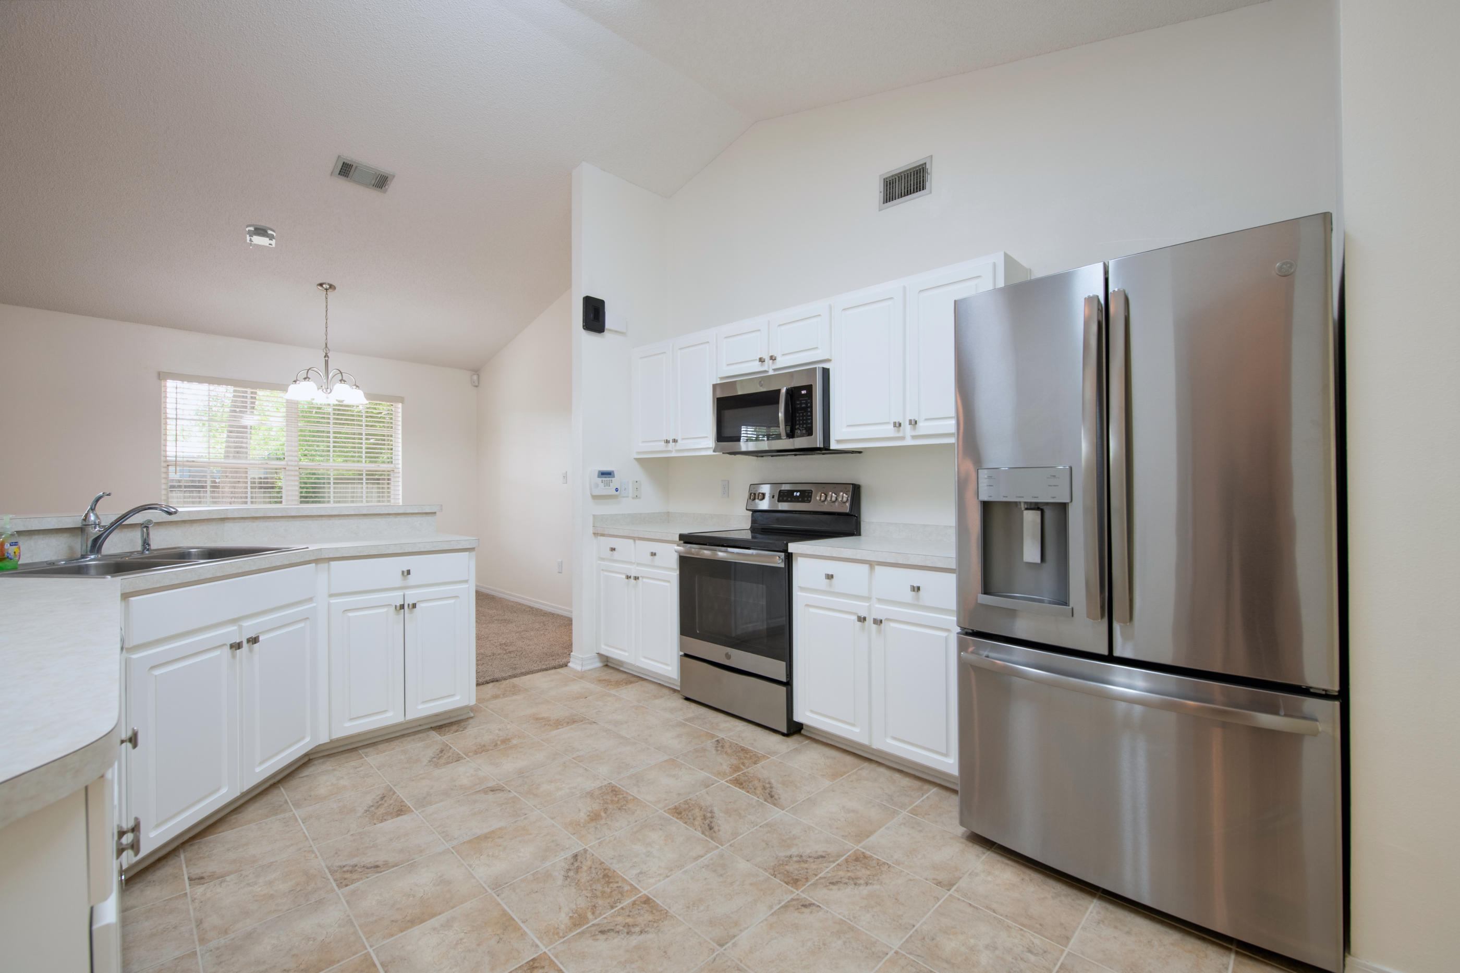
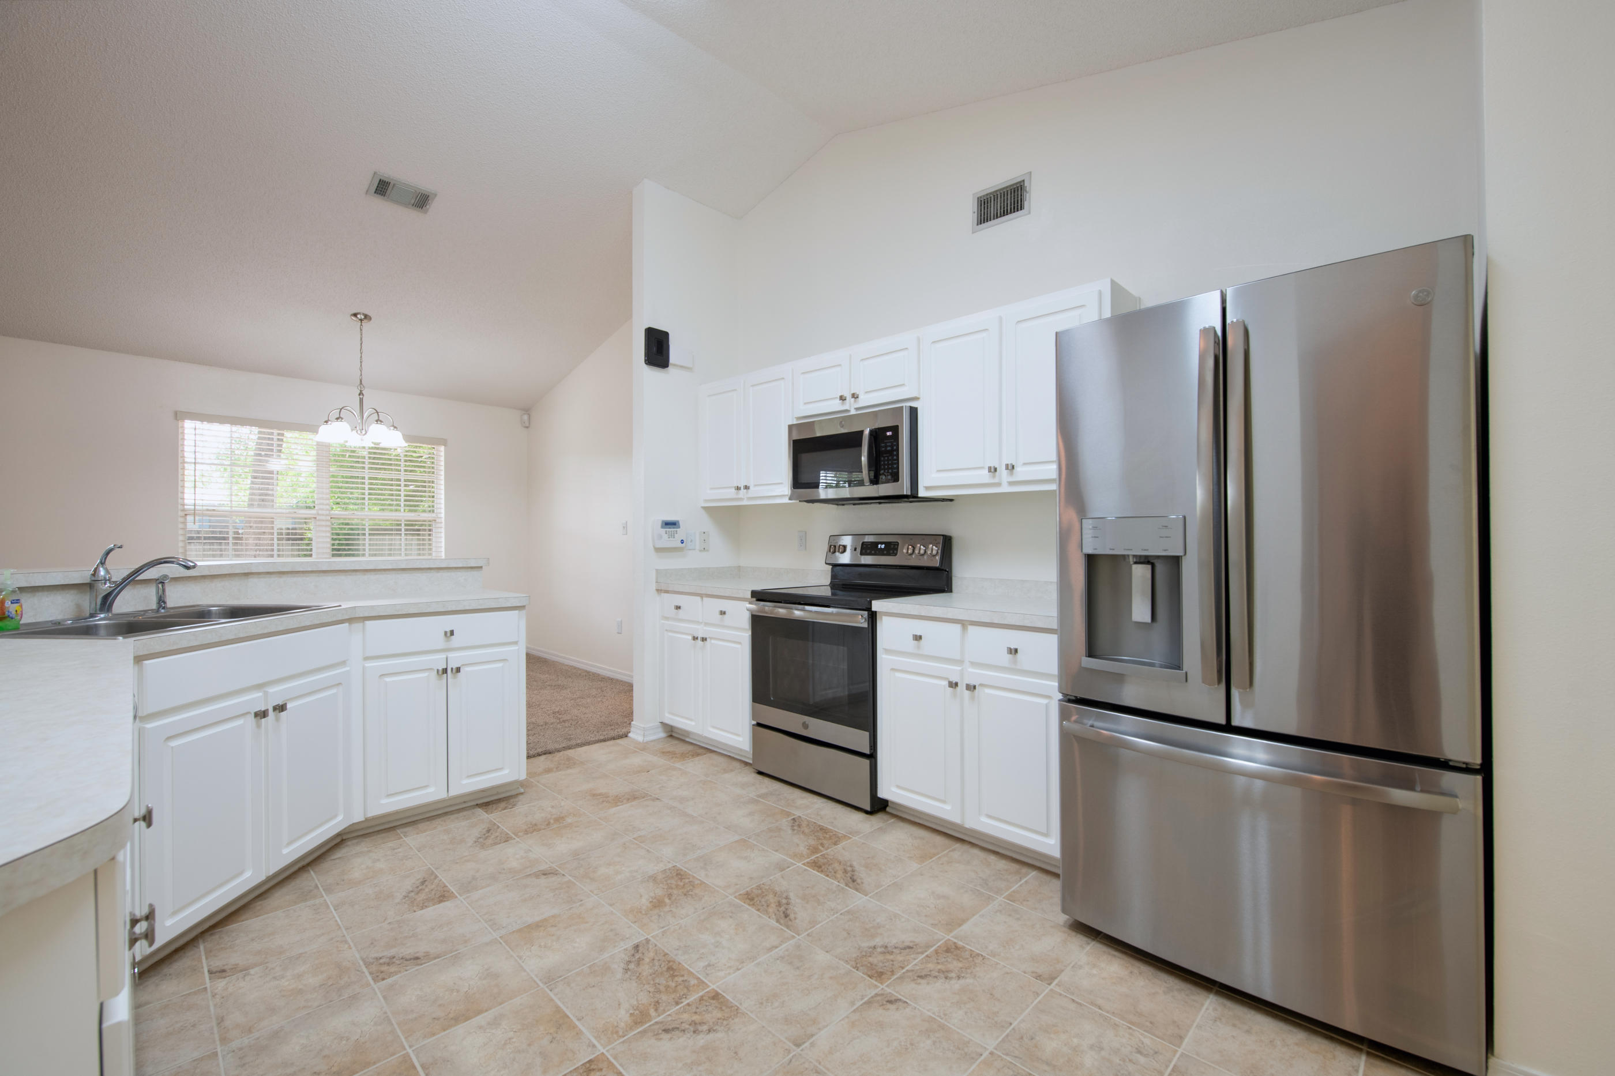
- smoke detector (261, 239)
